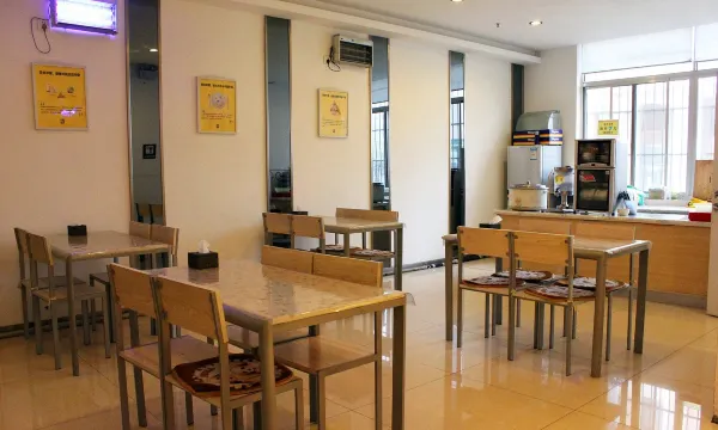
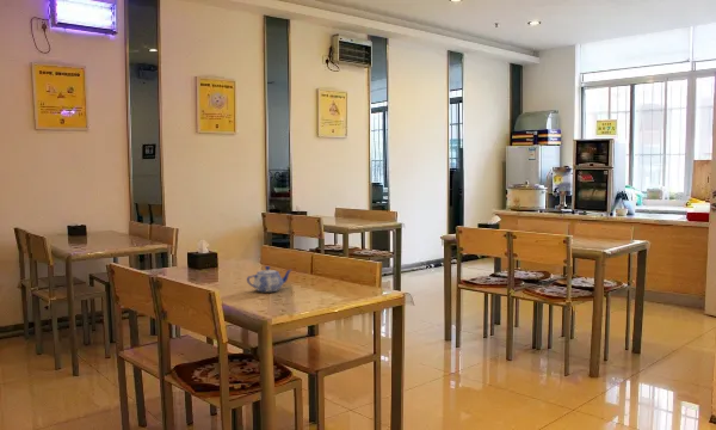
+ teapot (270, 277)
